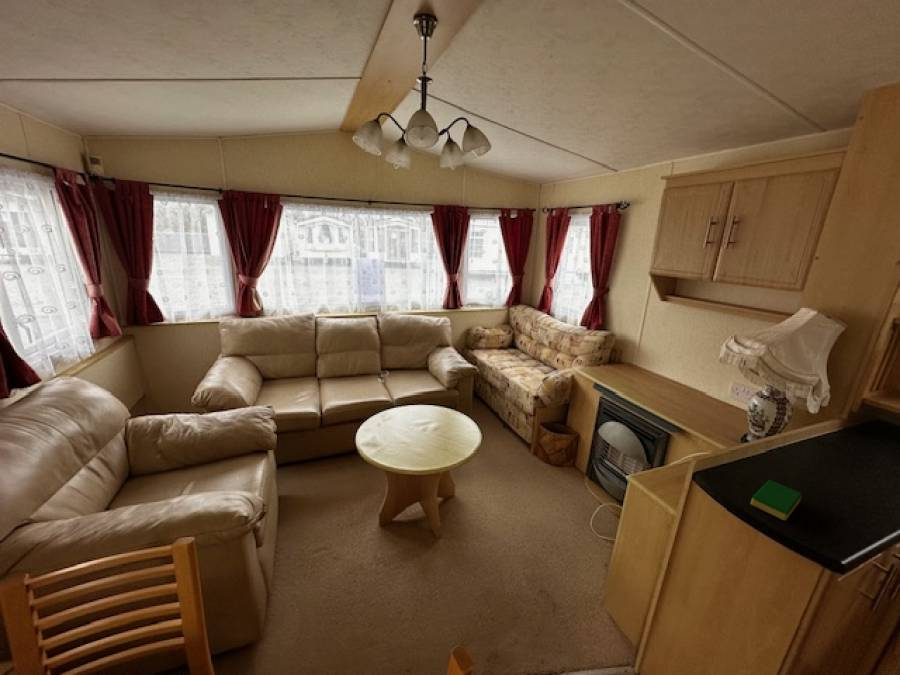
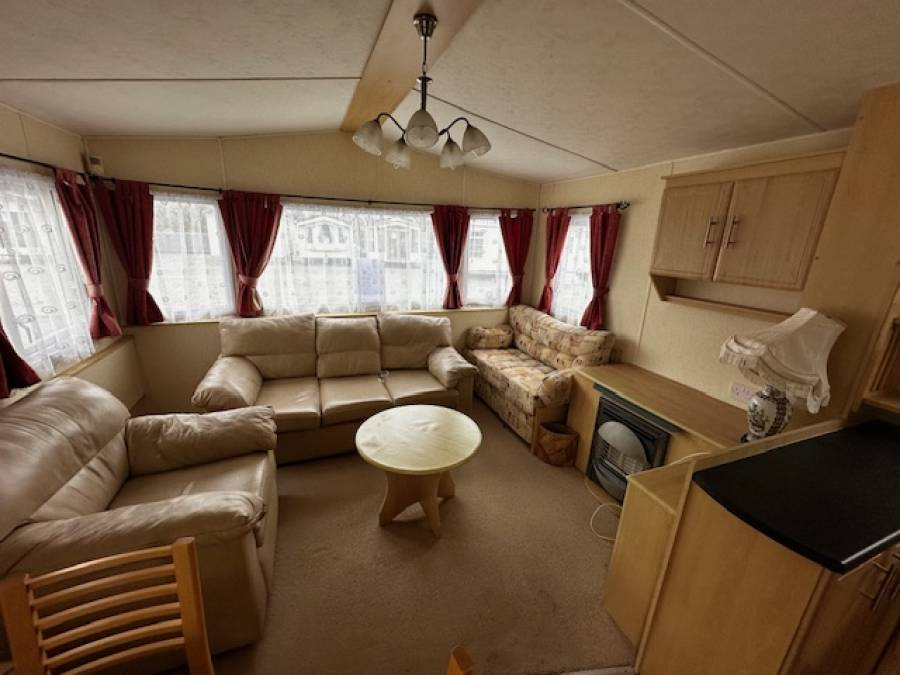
- dish sponge (776, 498)
